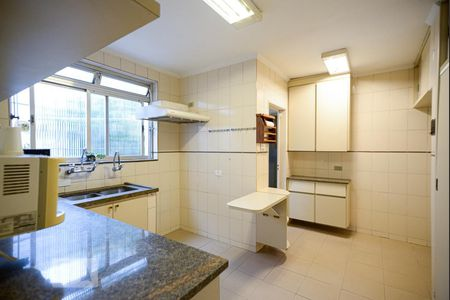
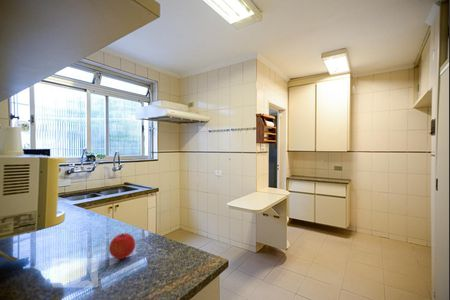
+ fruit (122, 245)
